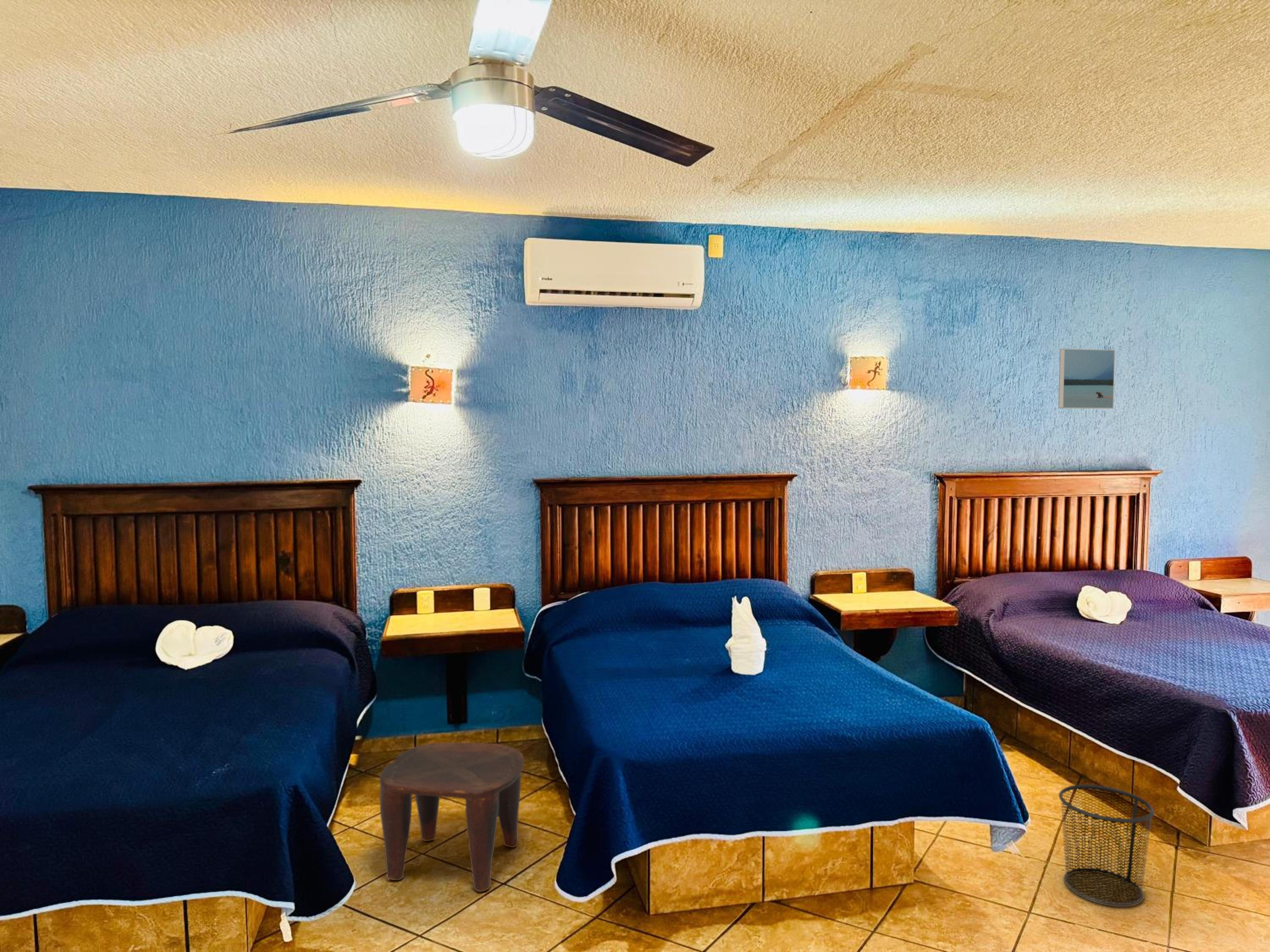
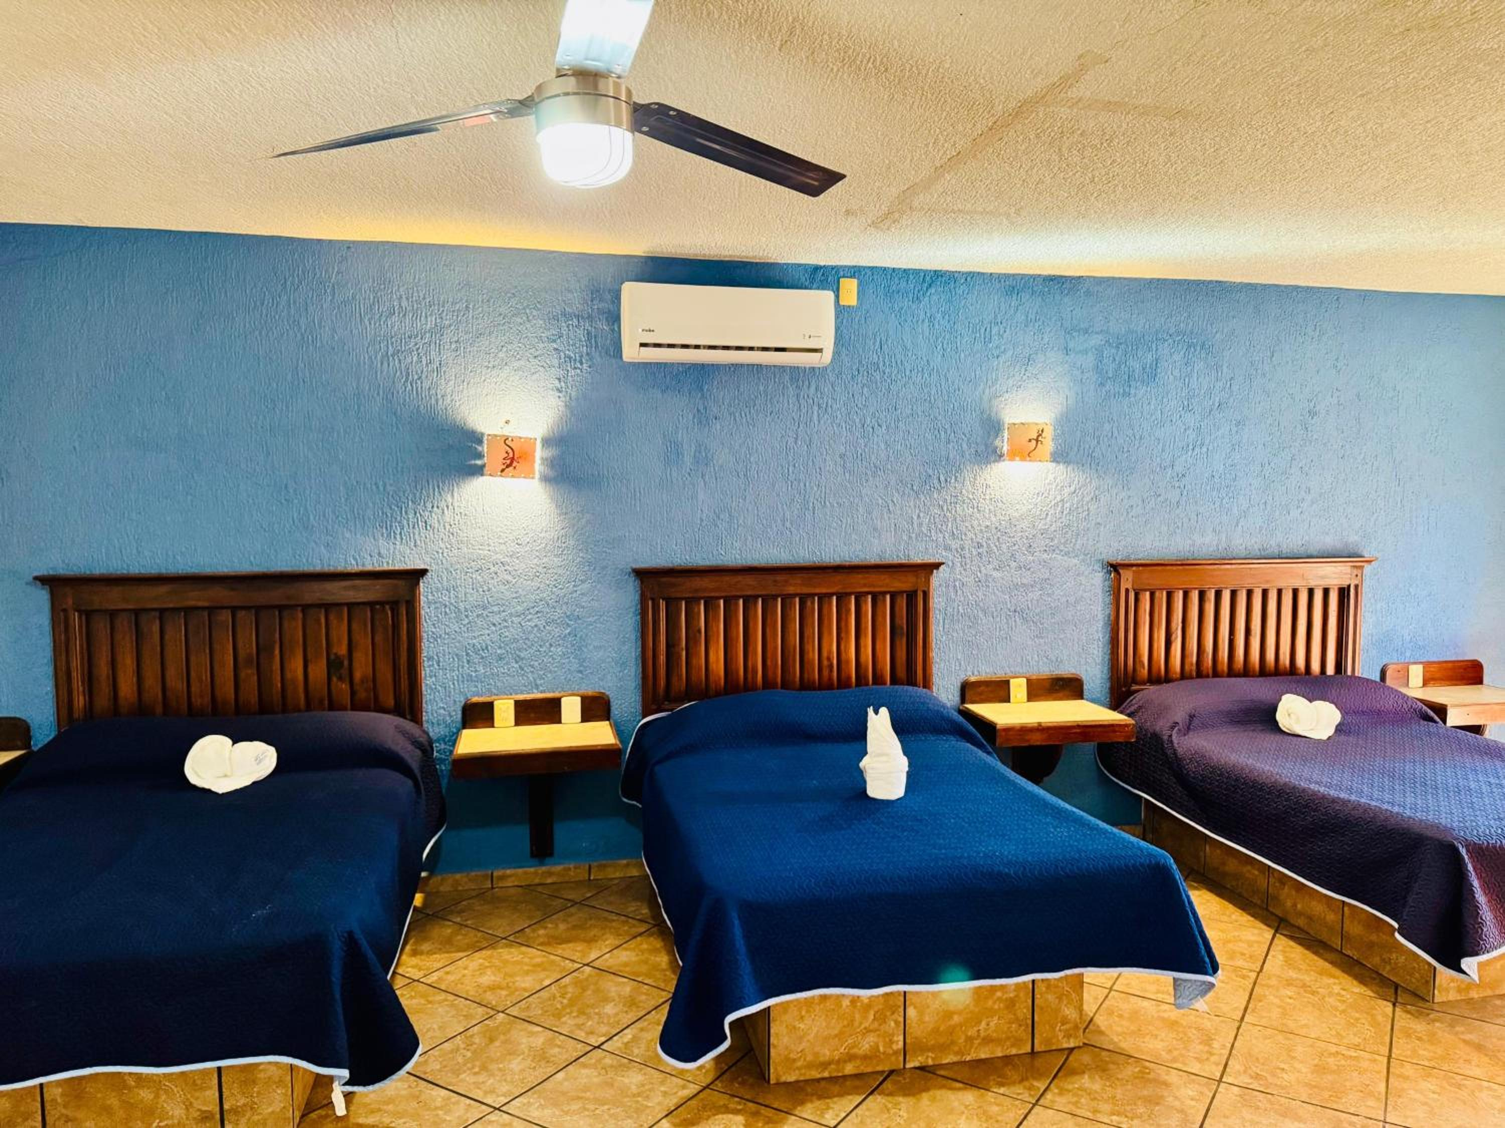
- waste bin (1104, 844)
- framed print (1087, 379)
- stool (466, 813)
